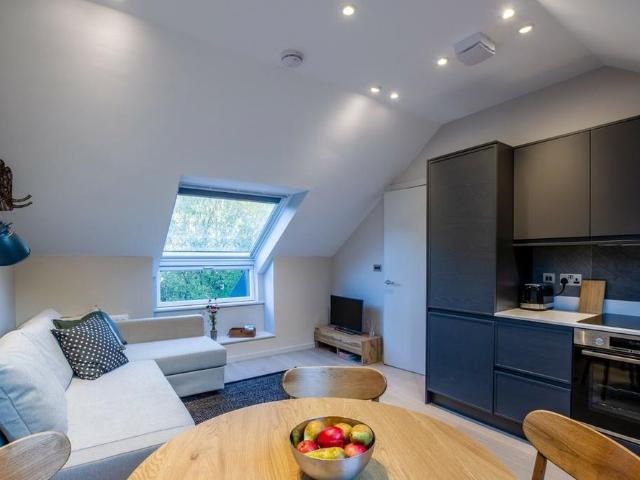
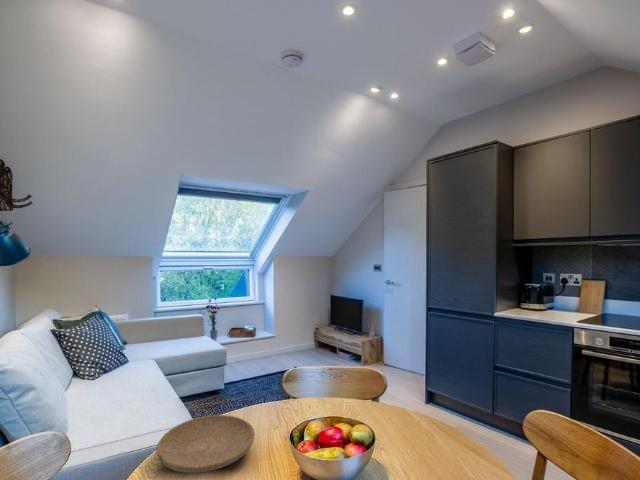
+ plate (207, 445)
